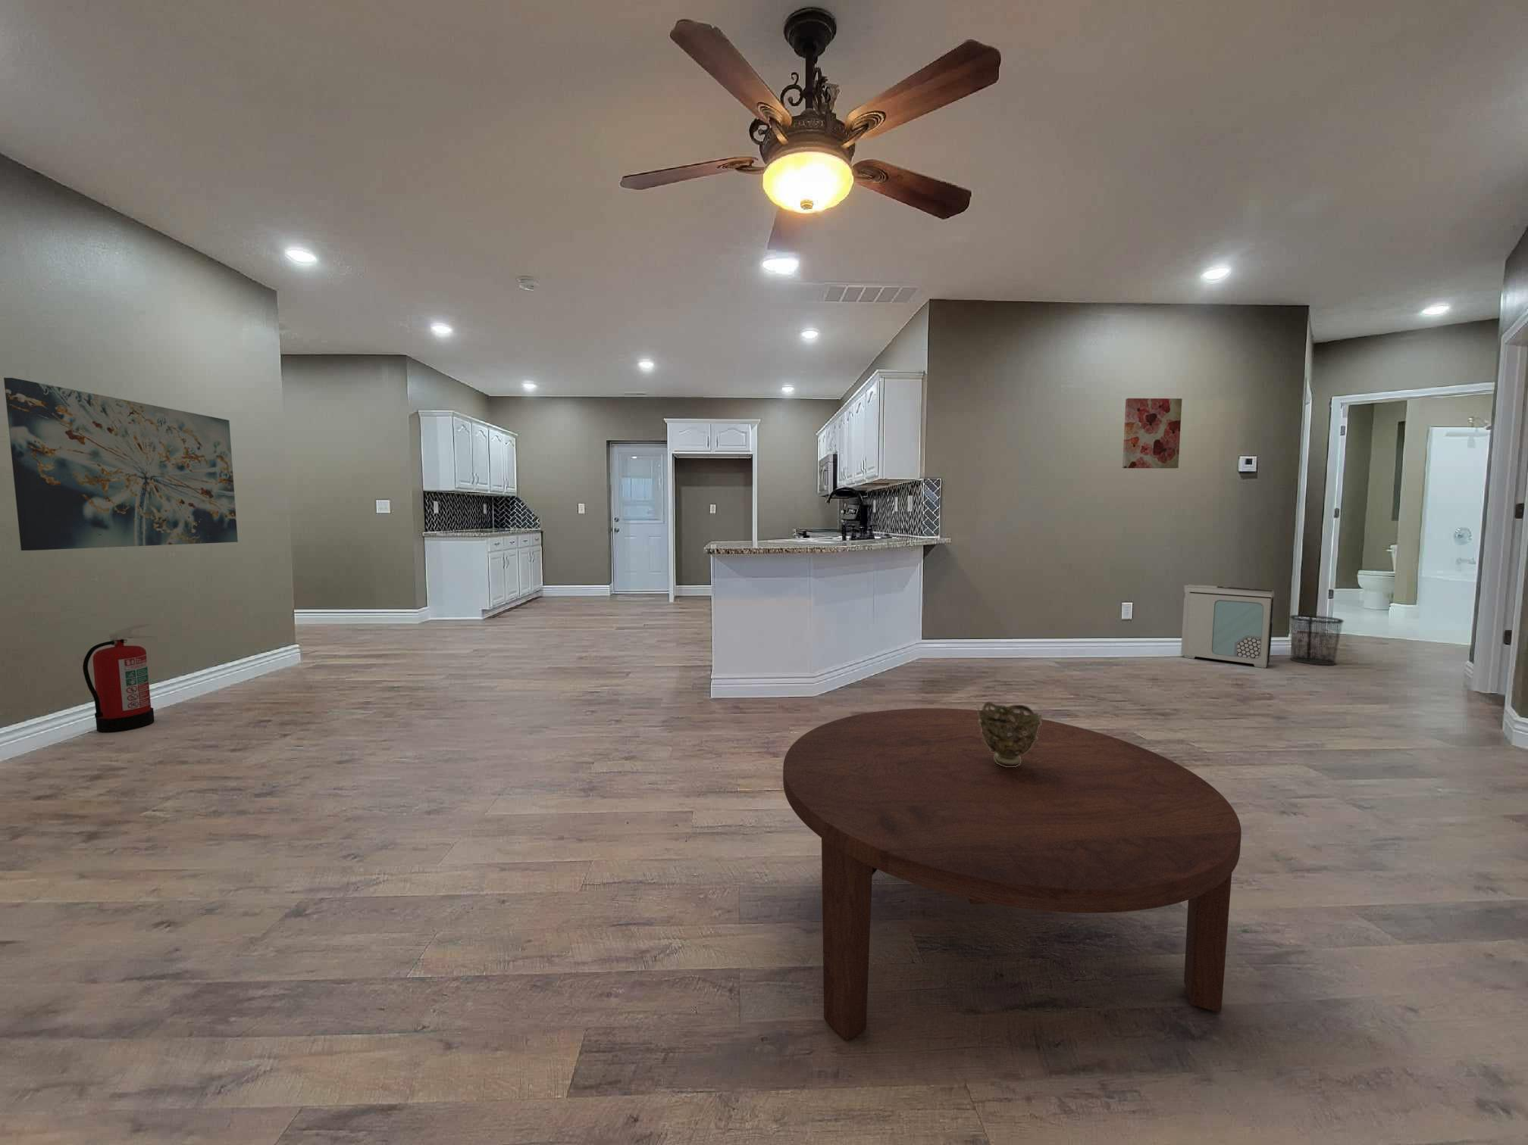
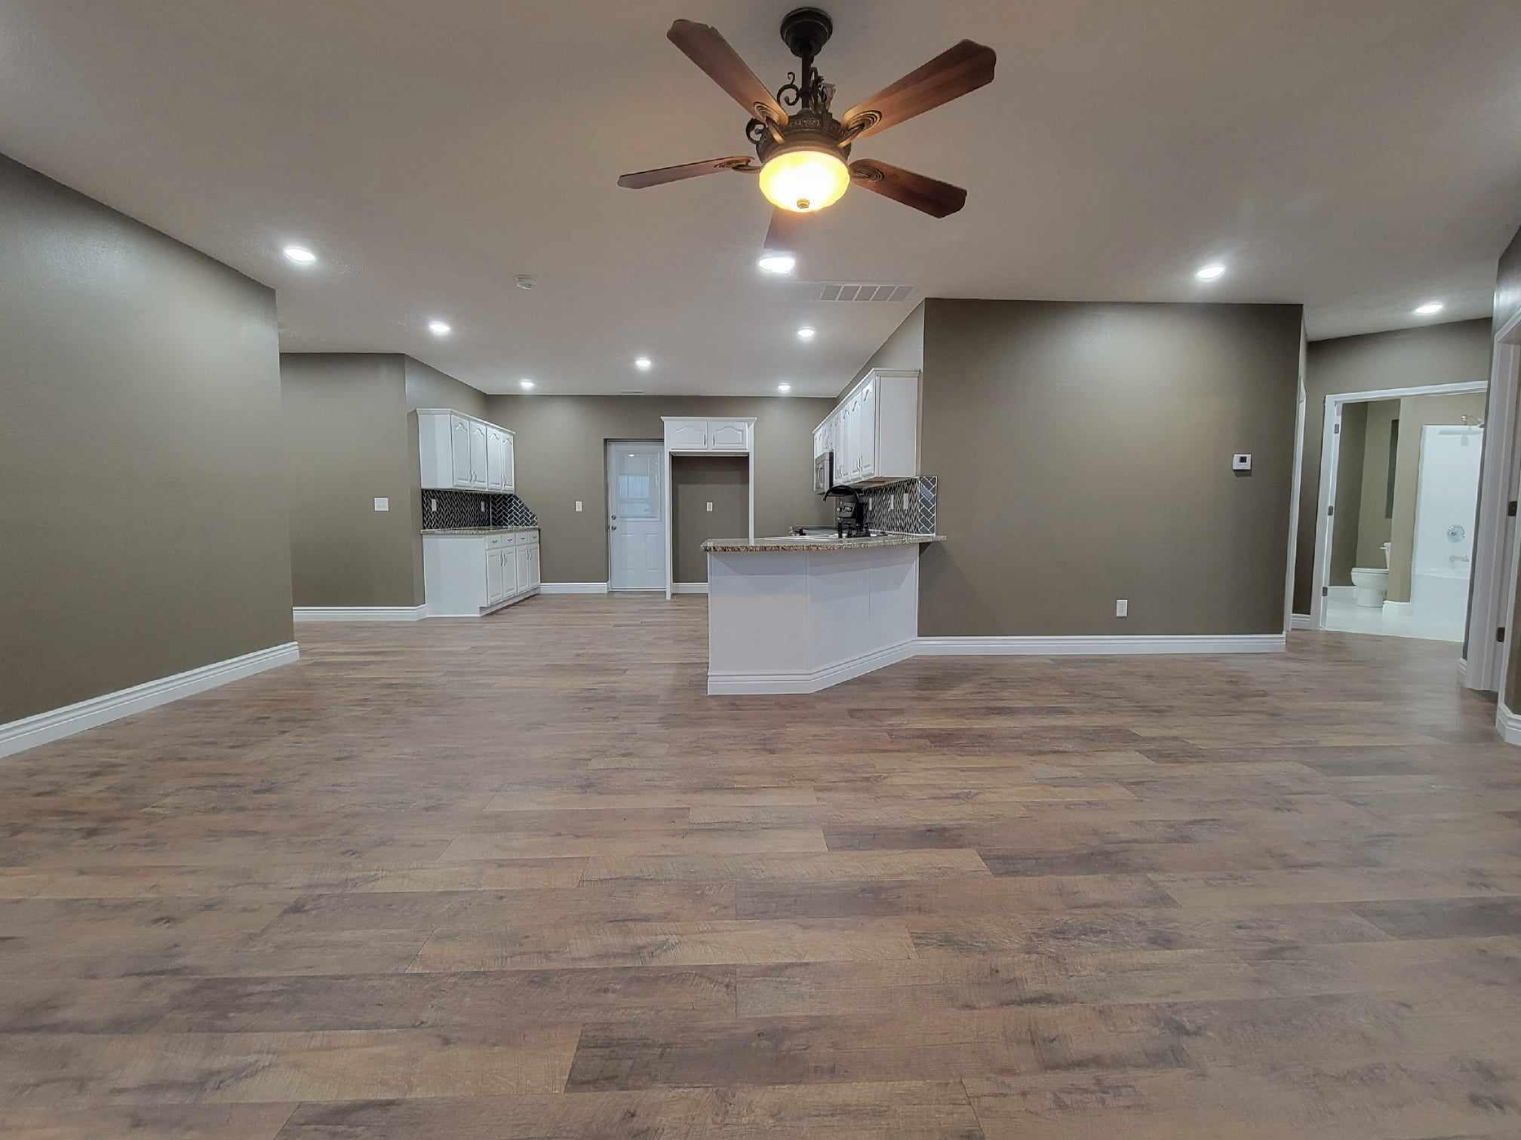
- coffee table (982, 854)
- decorative bowl (1008, 736)
- air purifier (1227, 624)
- fire extinguisher (122, 677)
- waste bin (1314, 639)
- wall art (1153, 433)
- wall art (142, 474)
